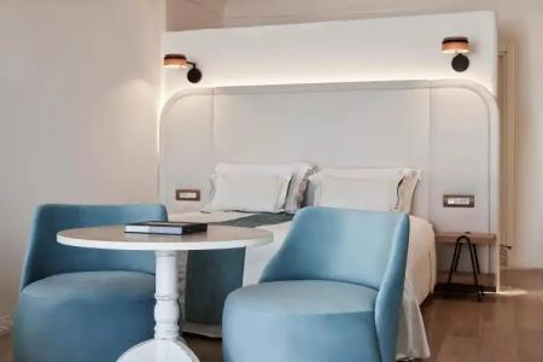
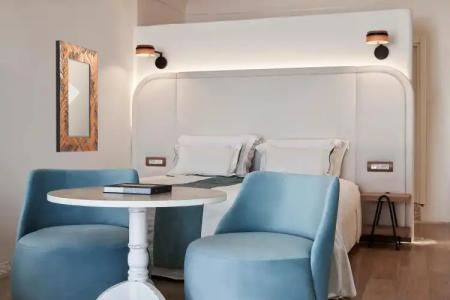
+ home mirror (78, 99)
